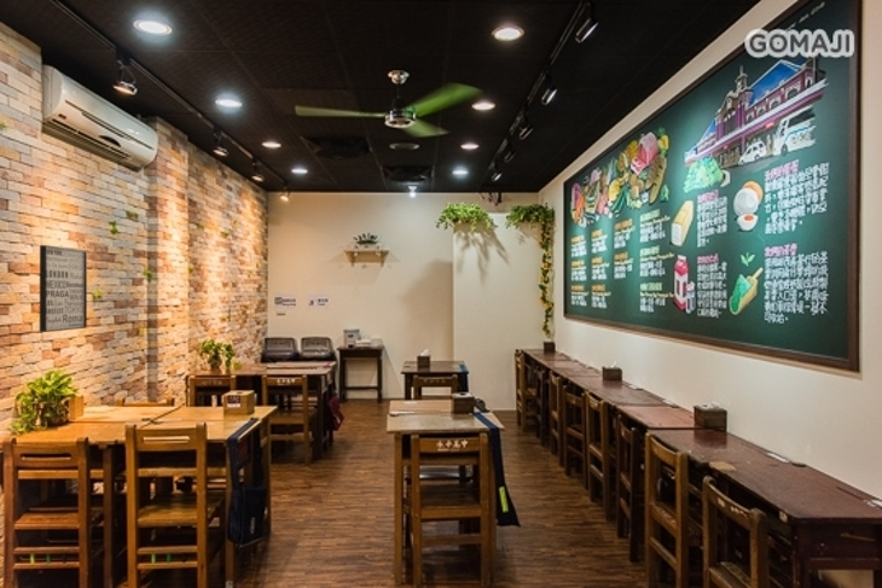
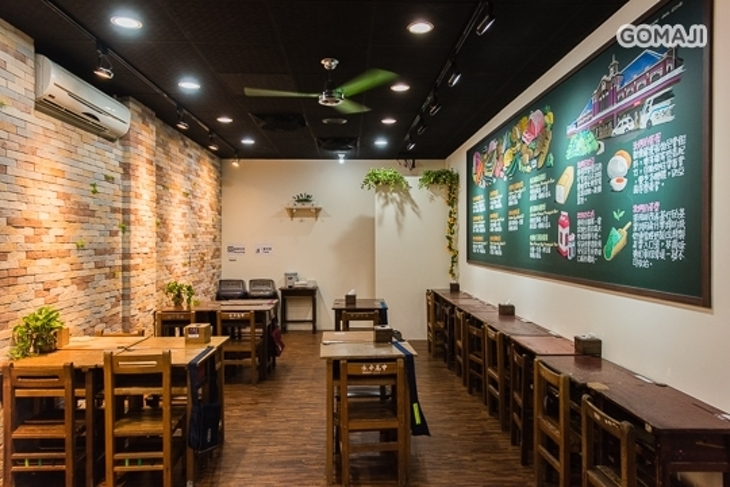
- wall art (64, 289)
